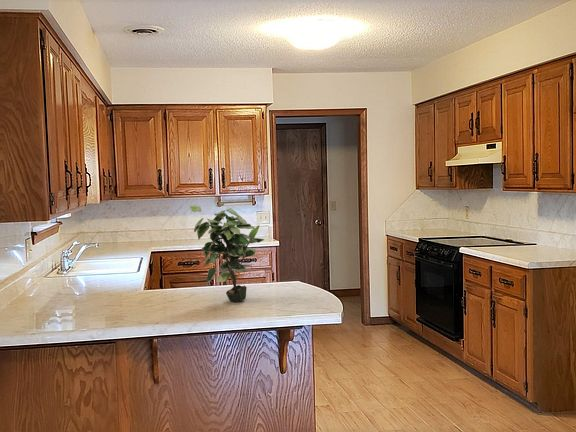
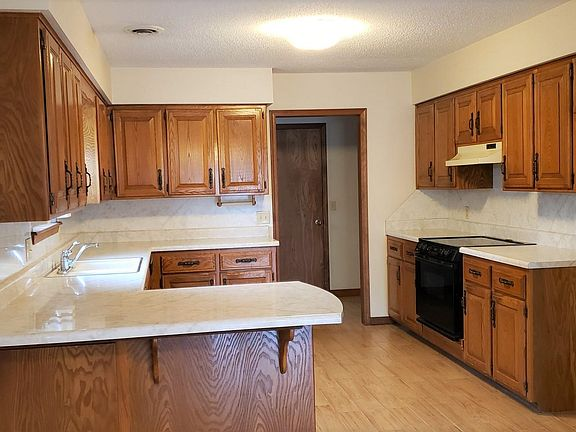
- potted plant (226, 253)
